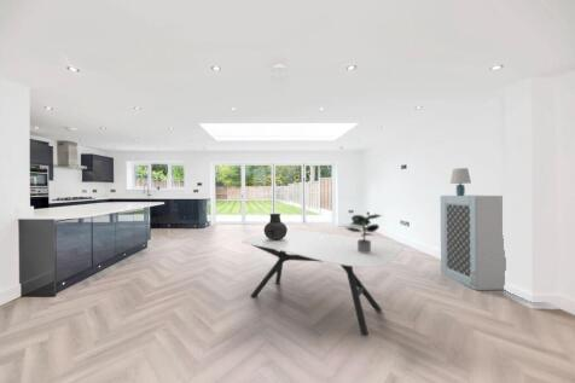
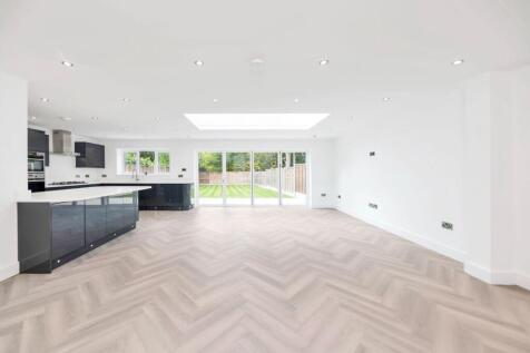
- lamp (460, 181)
- potted plant (364, 232)
- ceramic pot (274, 226)
- dining table (312, 260)
- cabinet (471, 238)
